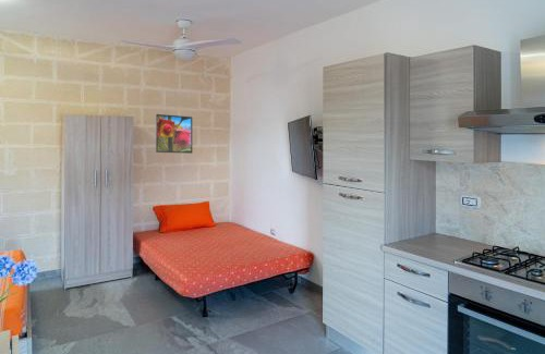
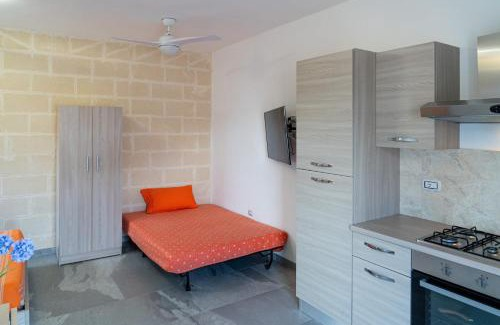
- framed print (174, 134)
